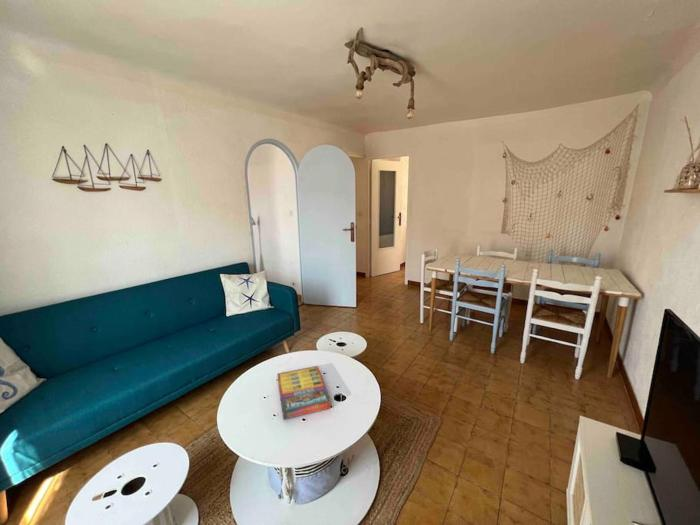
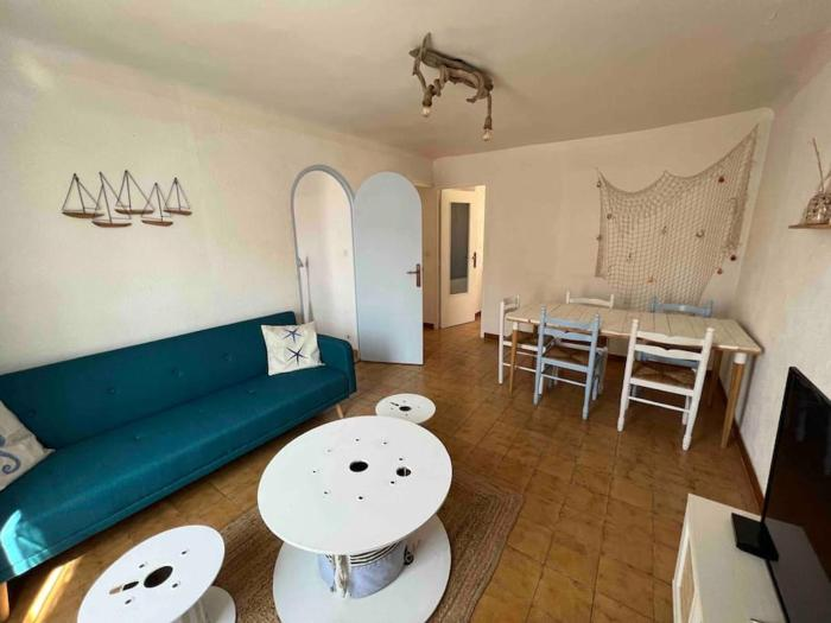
- game compilation box (302, 389)
